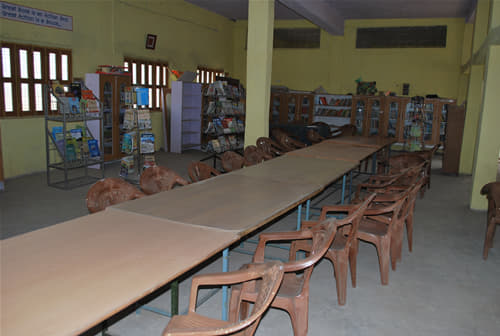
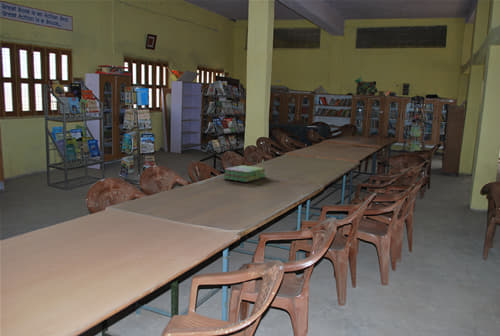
+ stack of books (244, 173)
